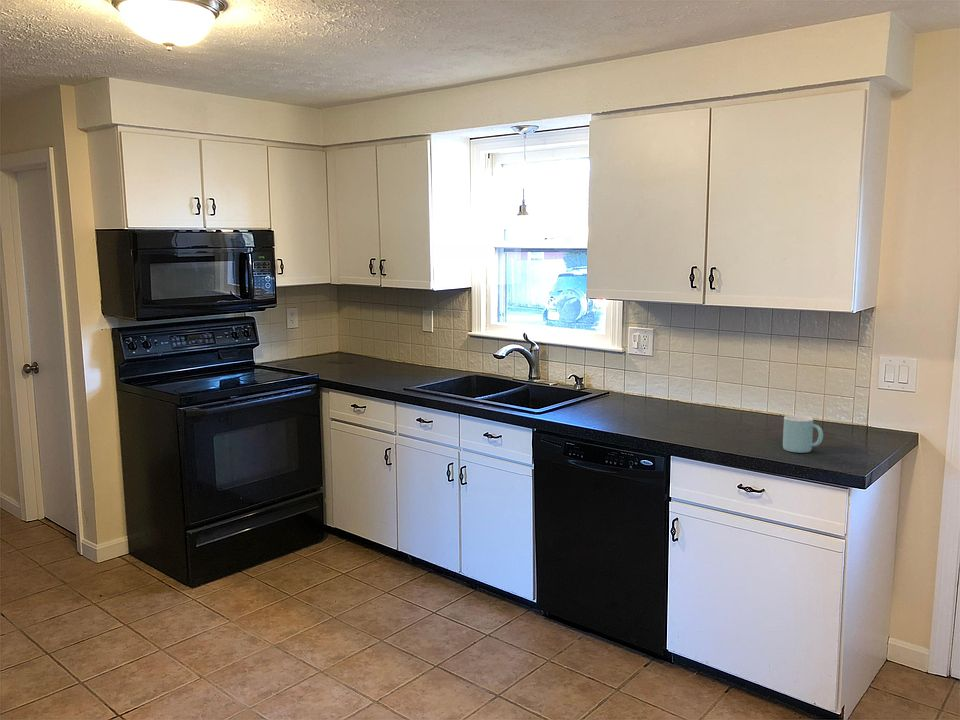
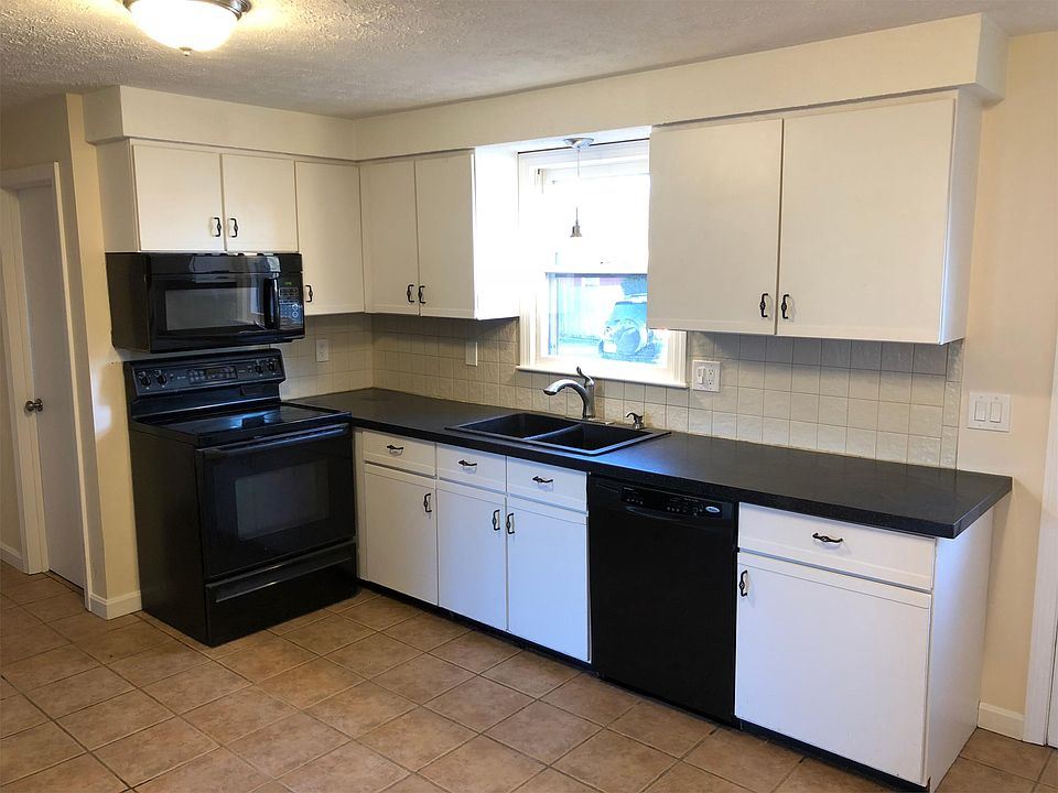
- mug (803, 434)
